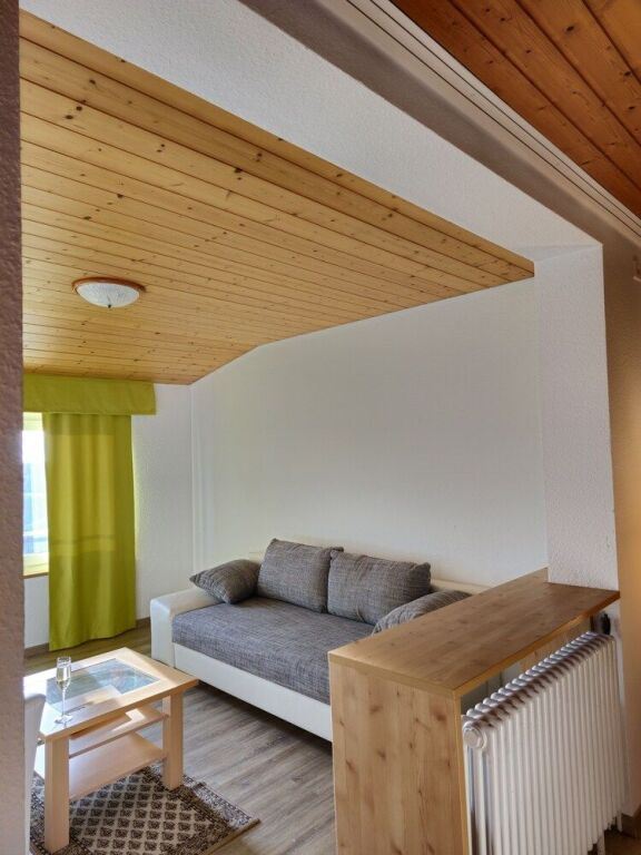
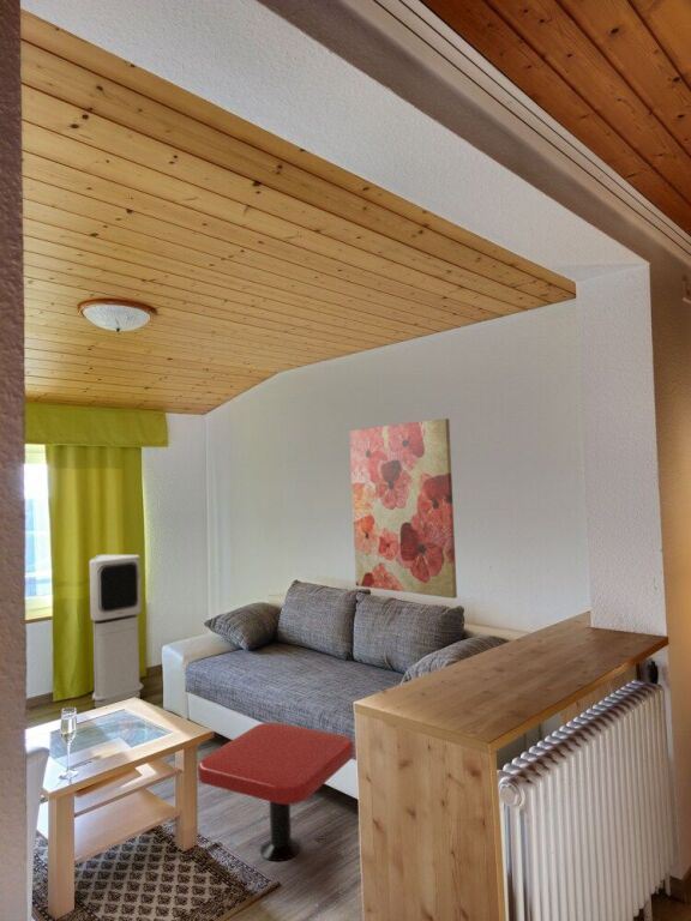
+ pedestal table (280, 799)
+ wall art (398, 507)
+ air purifier (109, 626)
